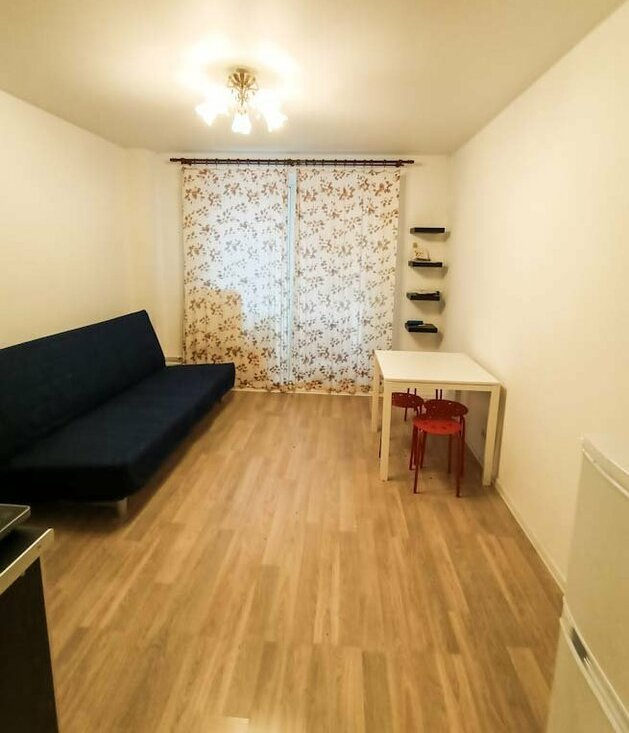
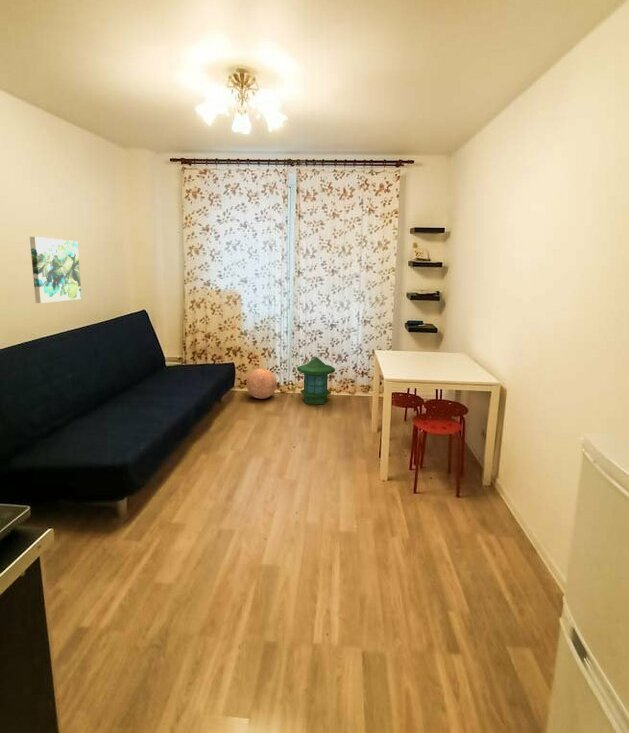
+ wall art (57, 270)
+ decorative ball (261, 383)
+ lantern (315, 379)
